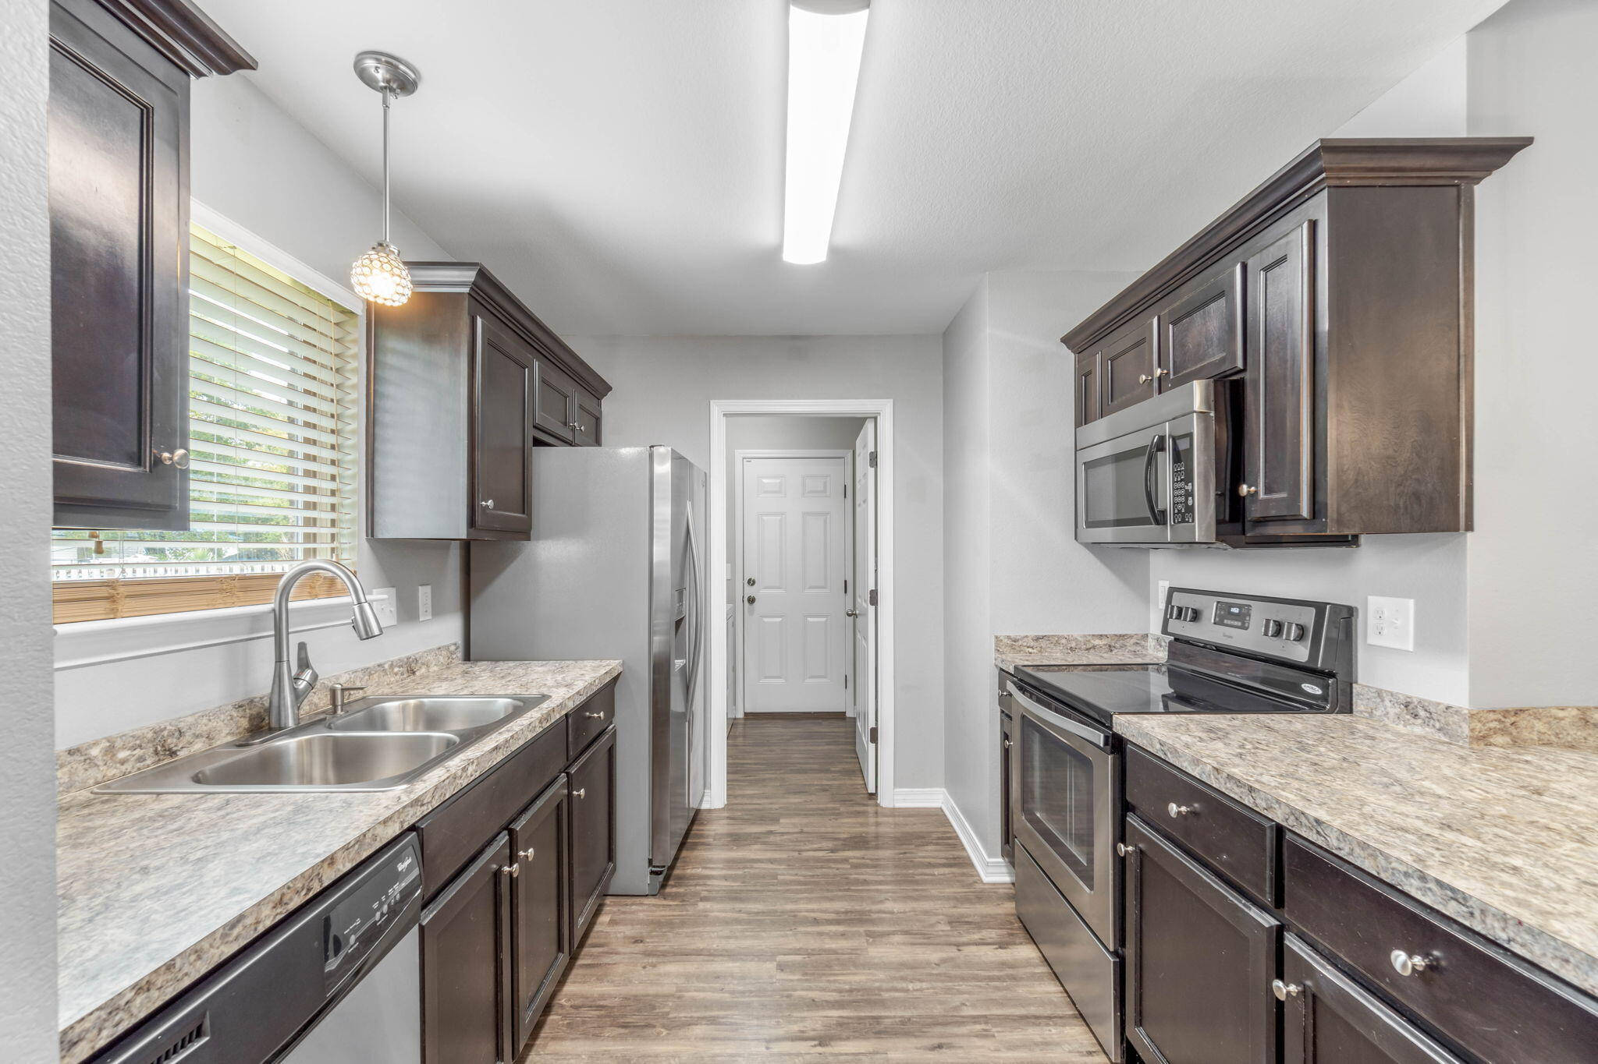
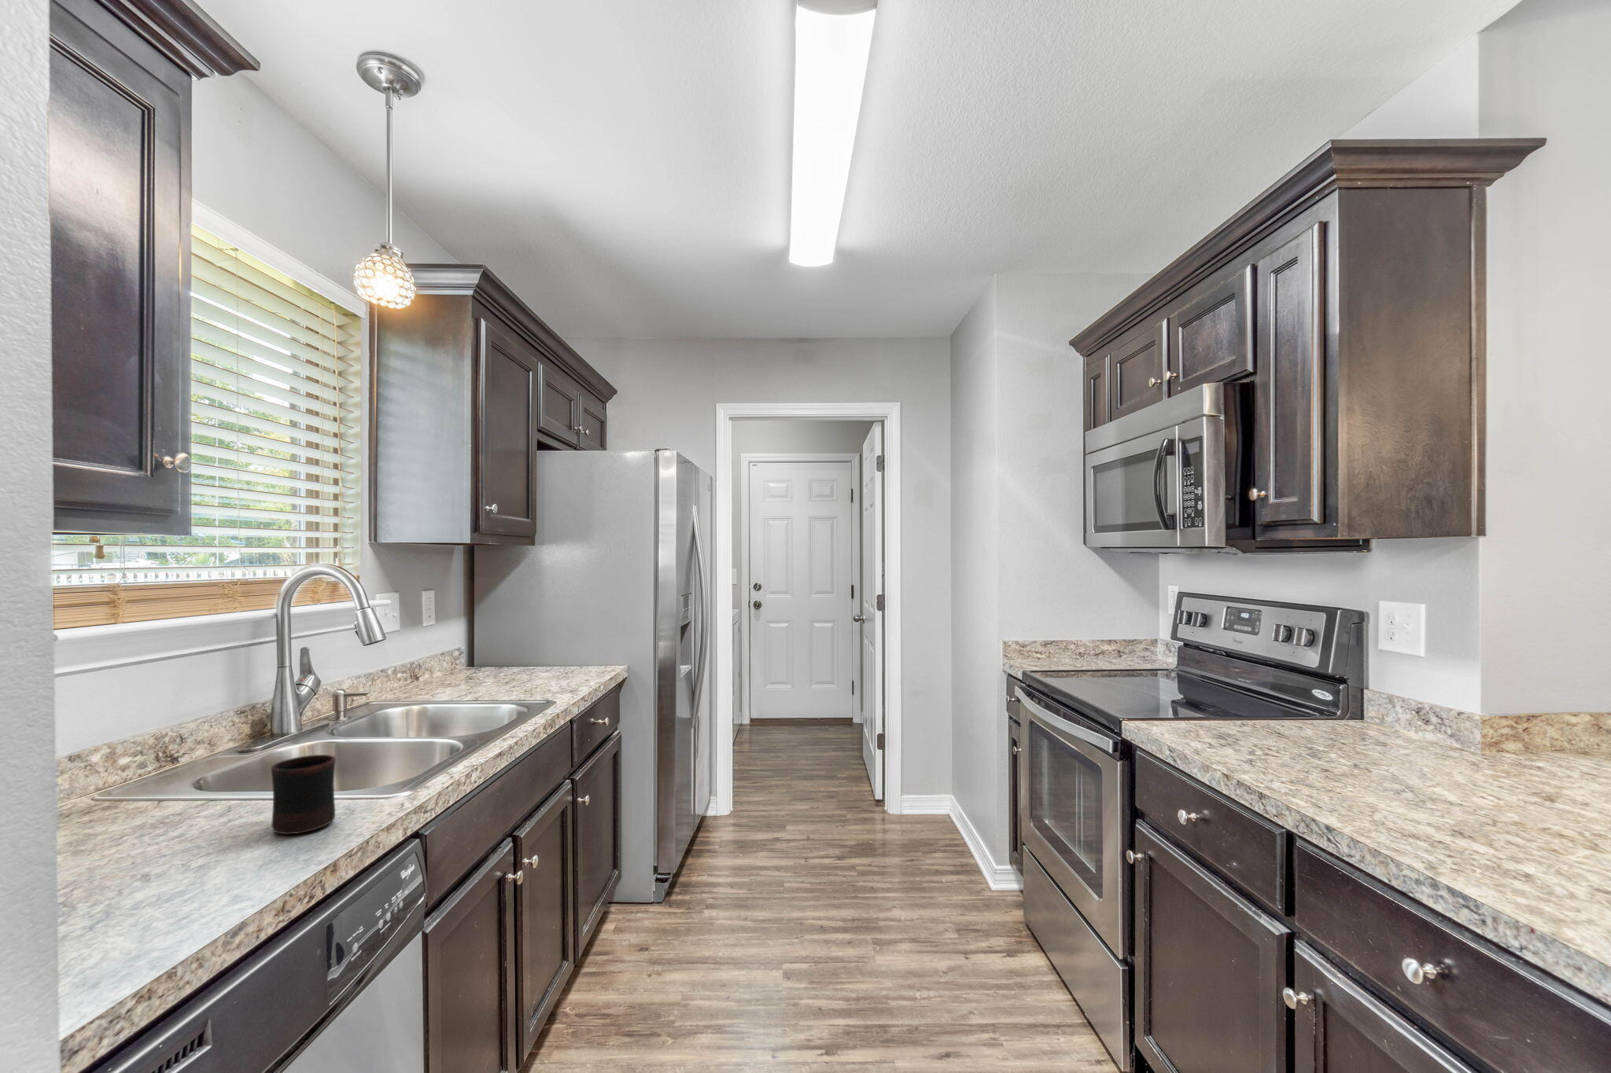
+ mug (299, 792)
